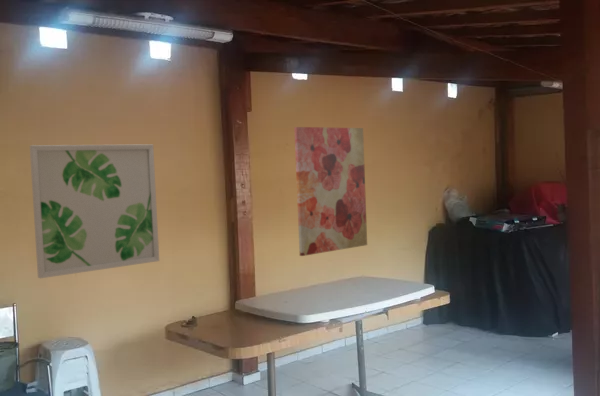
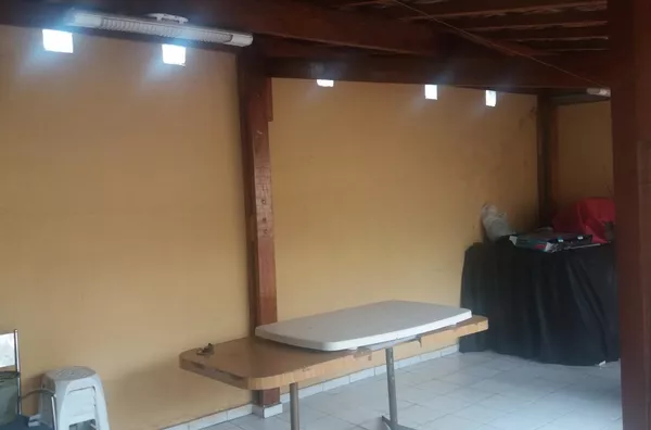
- wall art (332, 189)
- wall art (98, 207)
